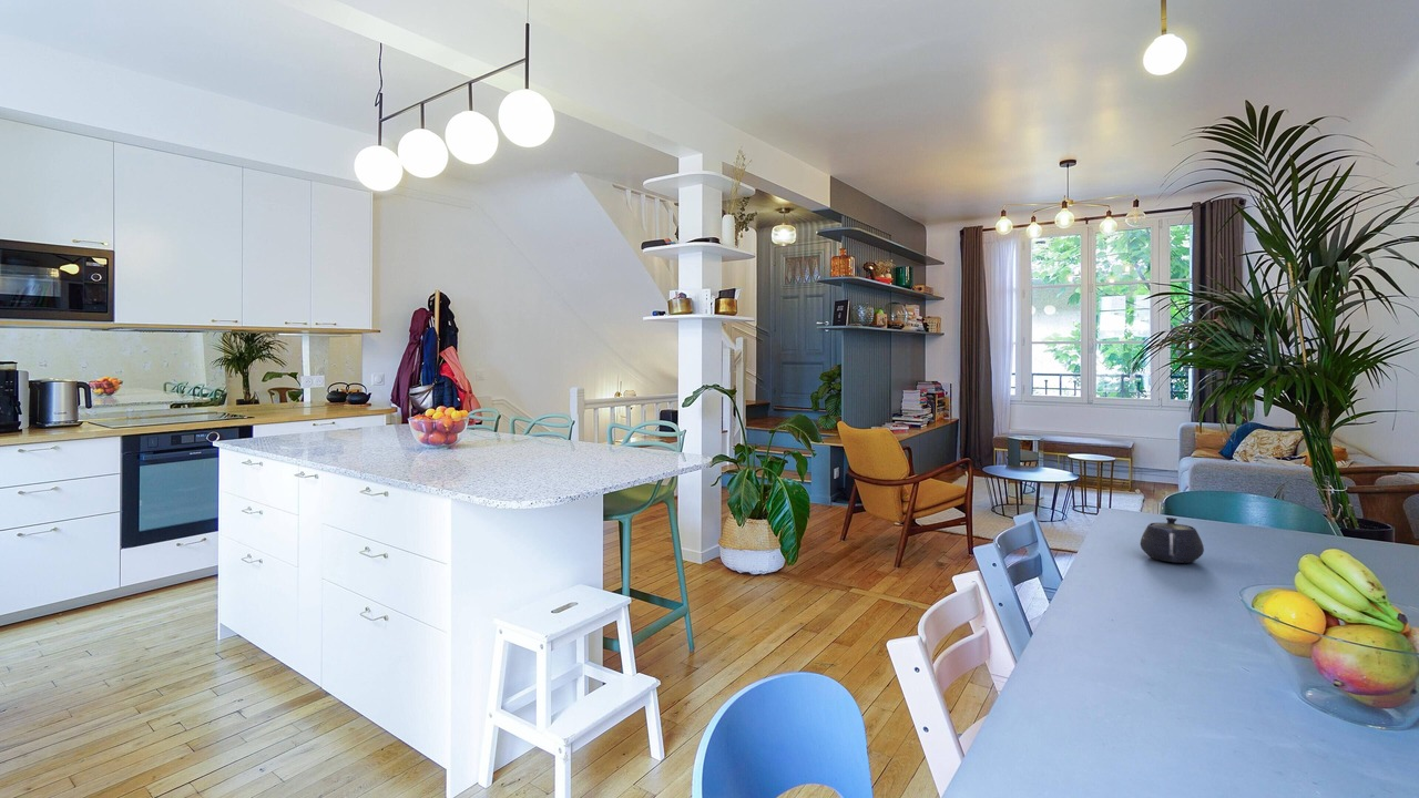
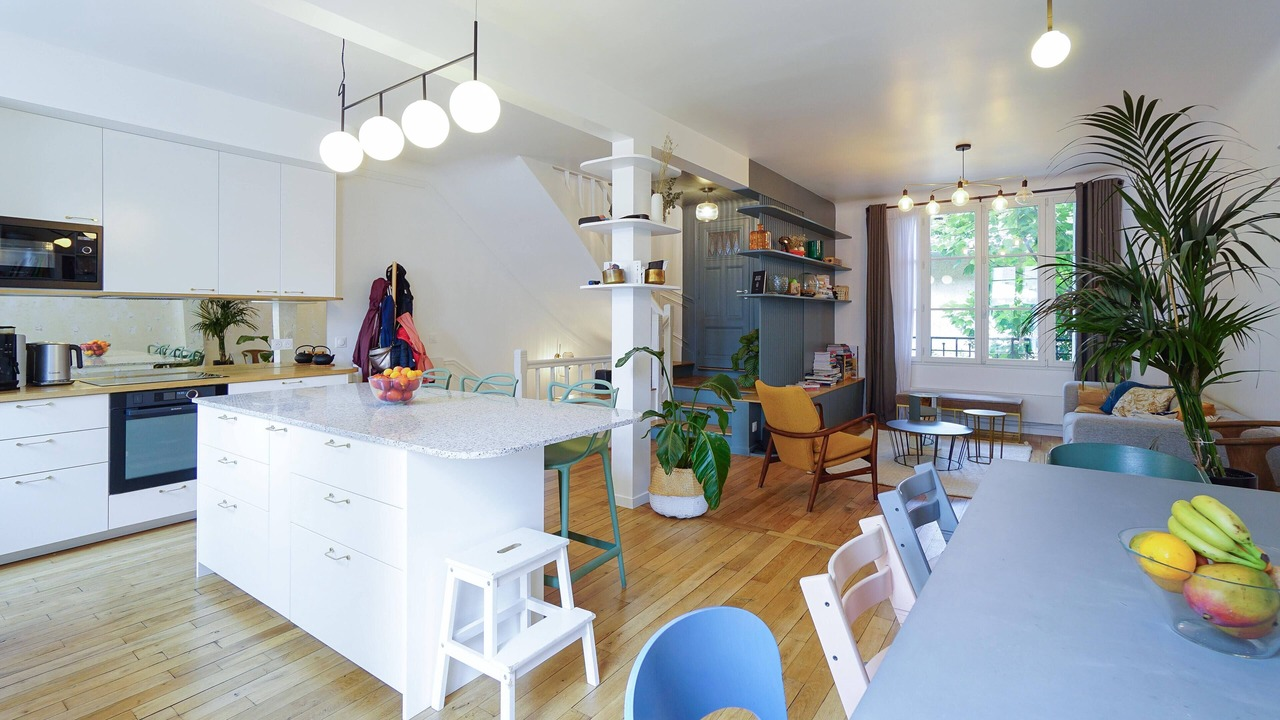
- teapot (1171, 538)
